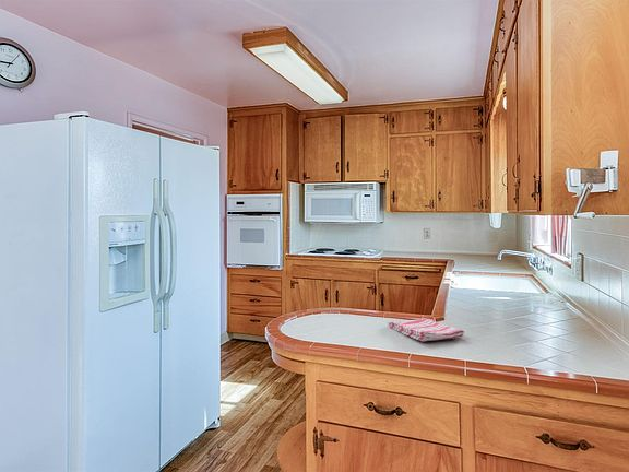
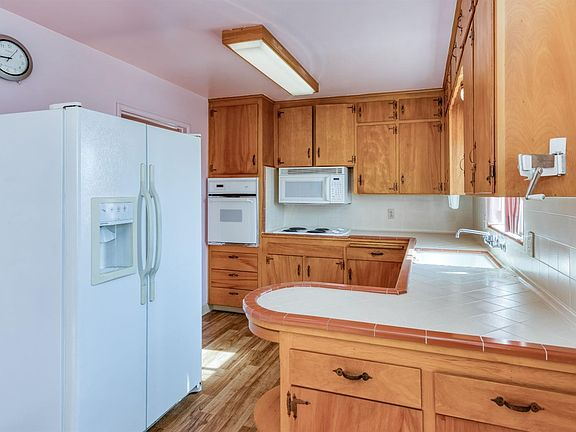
- dish towel (424, 327)
